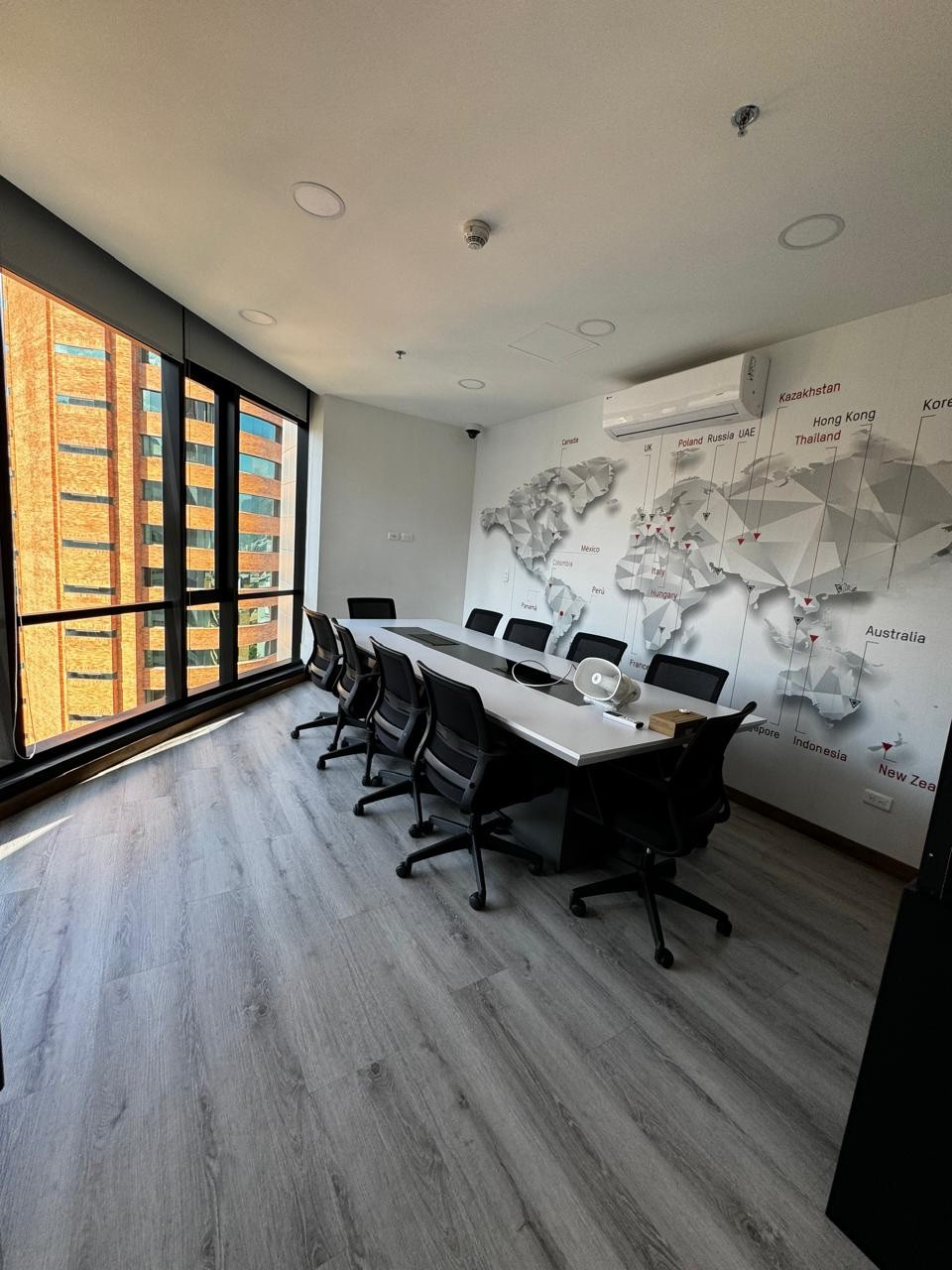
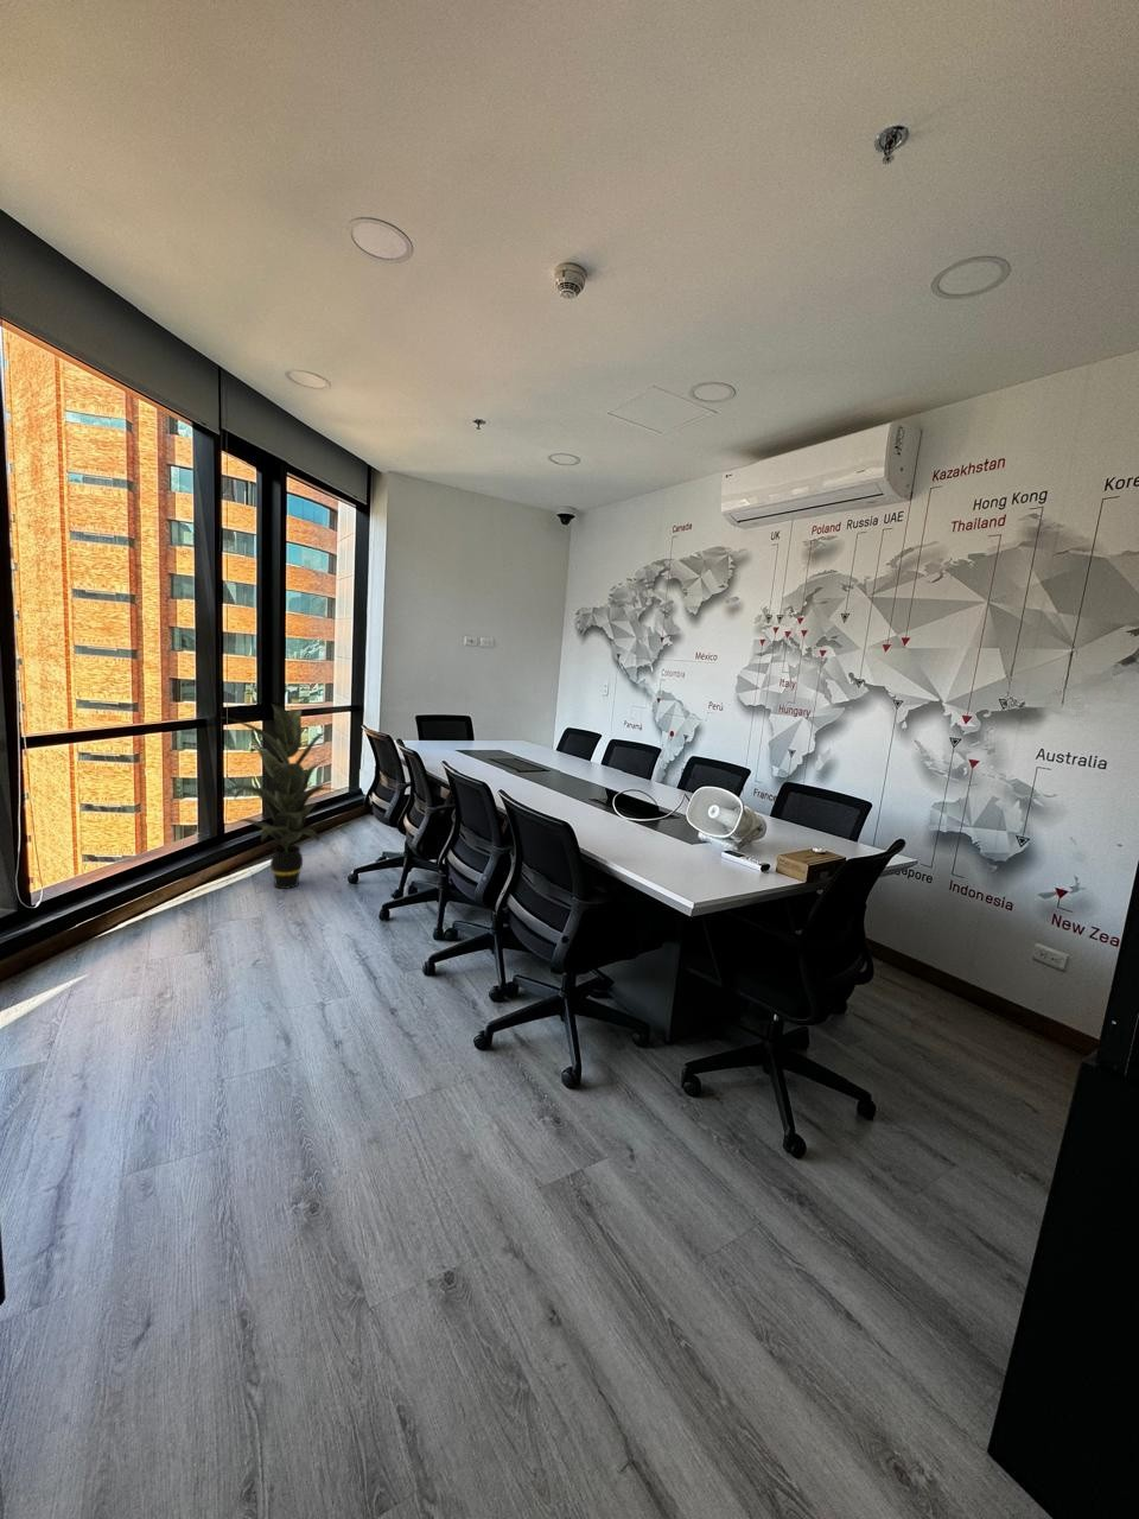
+ indoor plant (279, 797)
